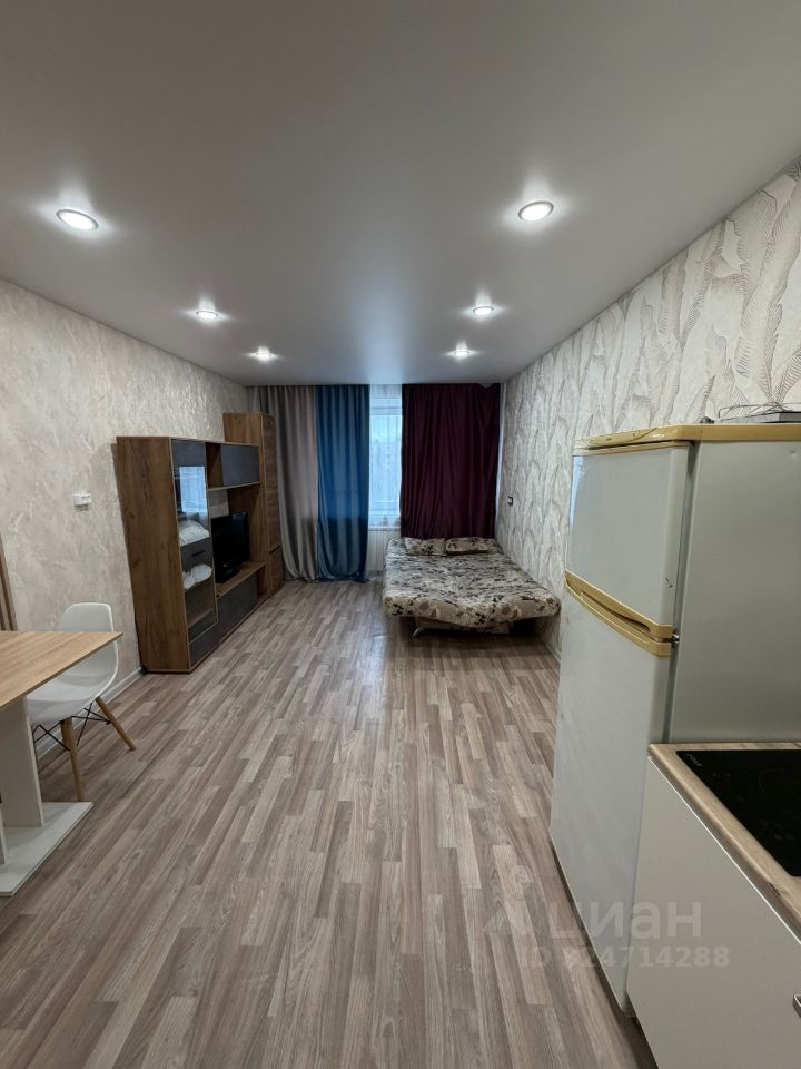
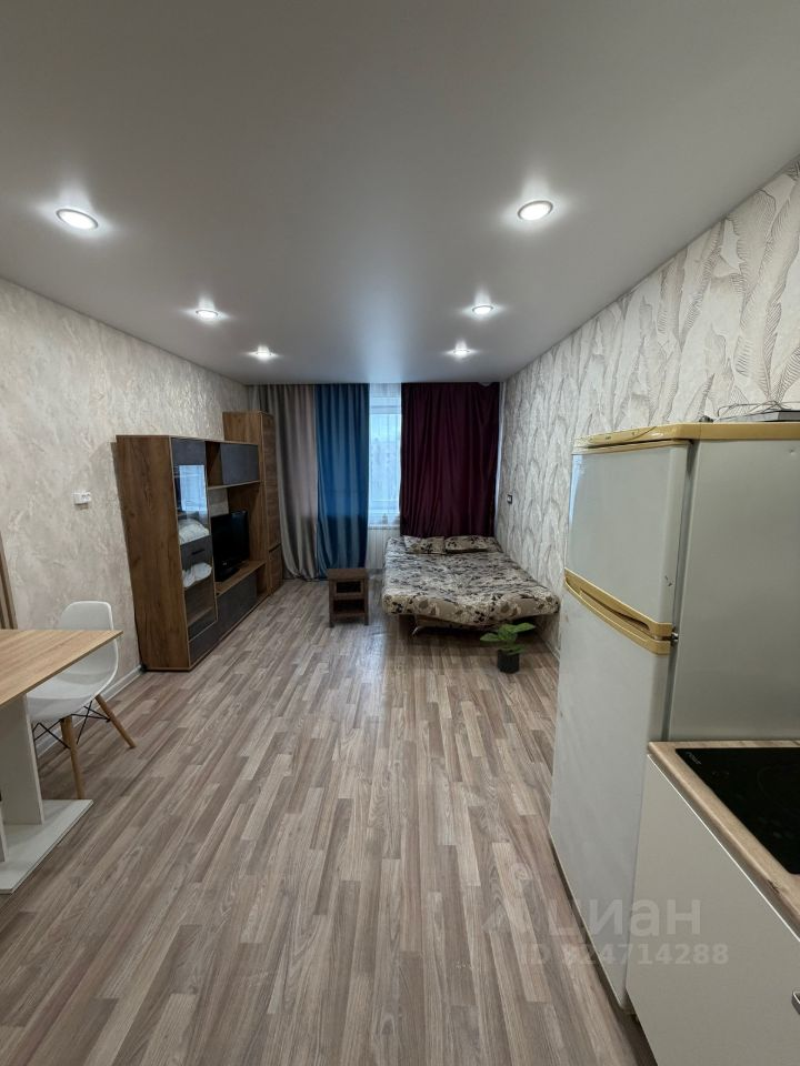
+ nightstand (348, 595)
+ potted plant (509, 646)
